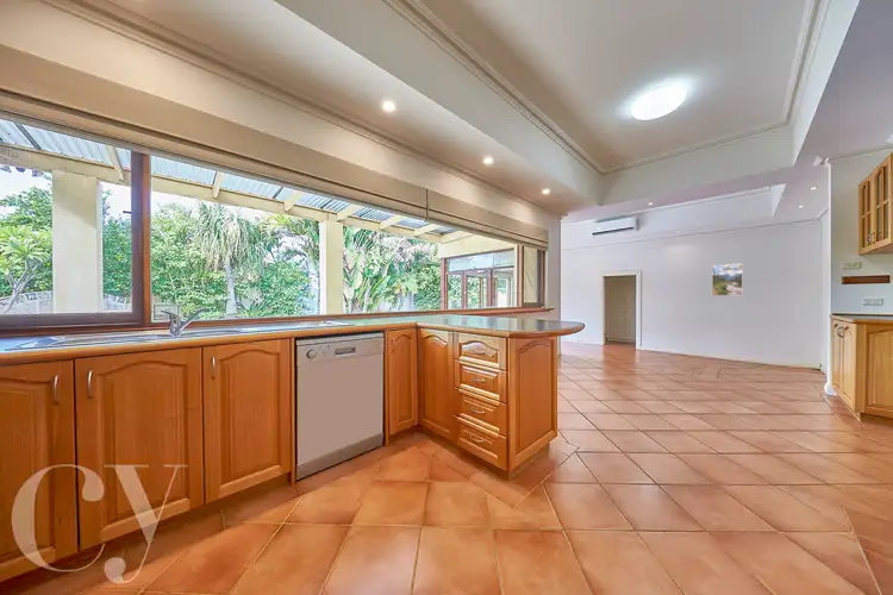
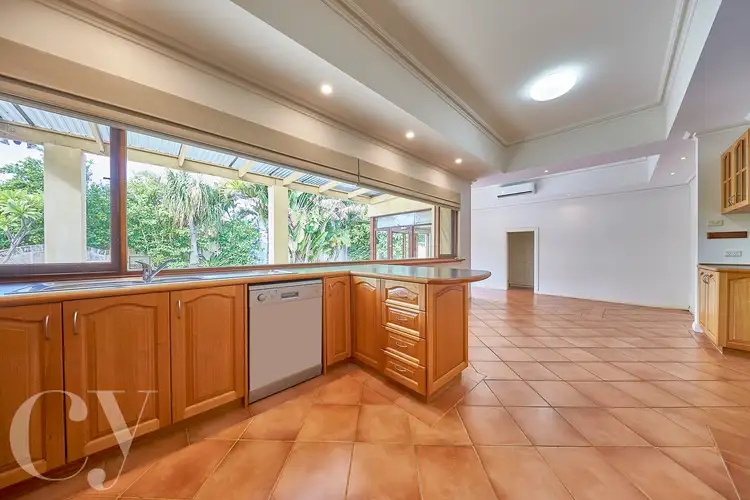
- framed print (726, 280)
